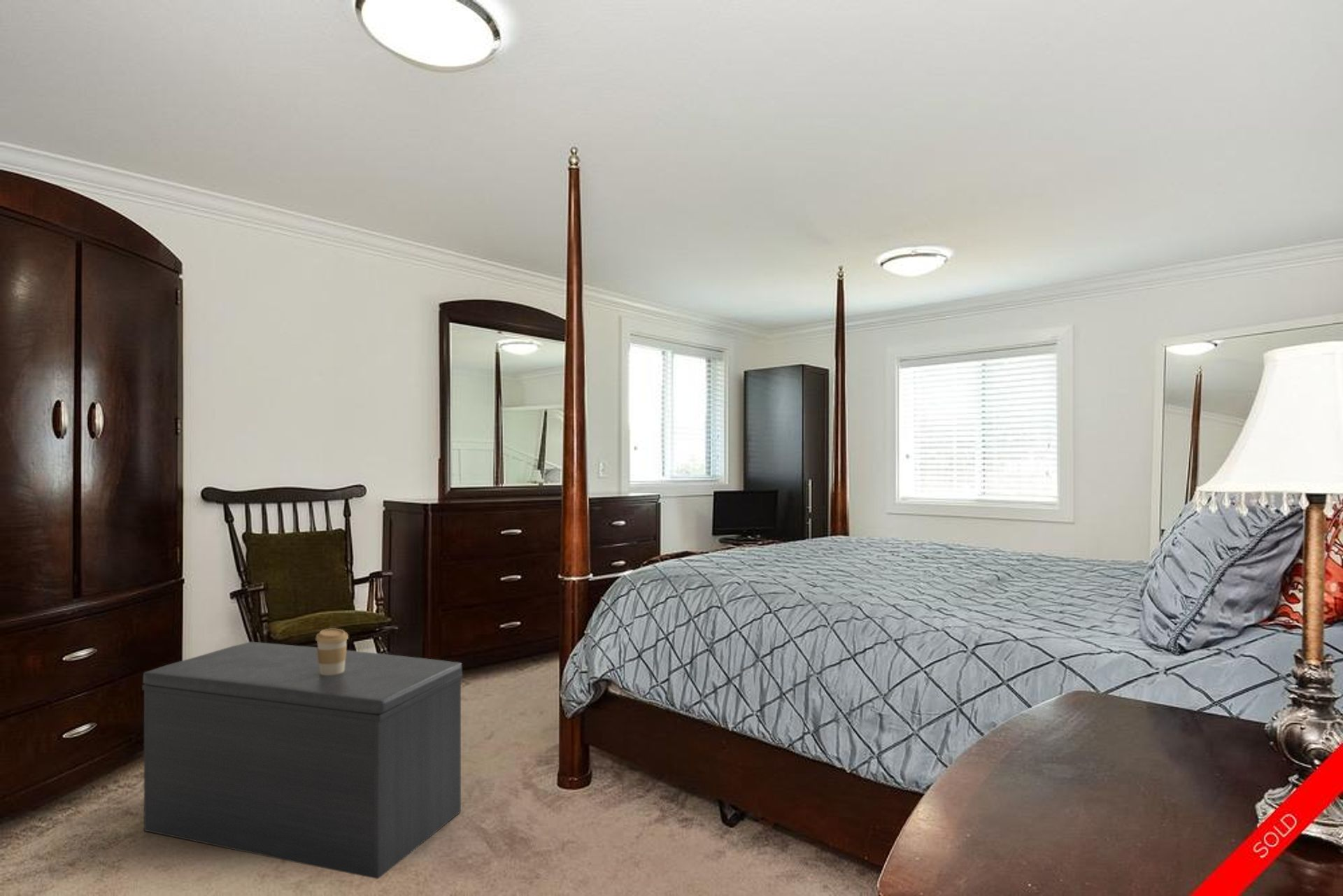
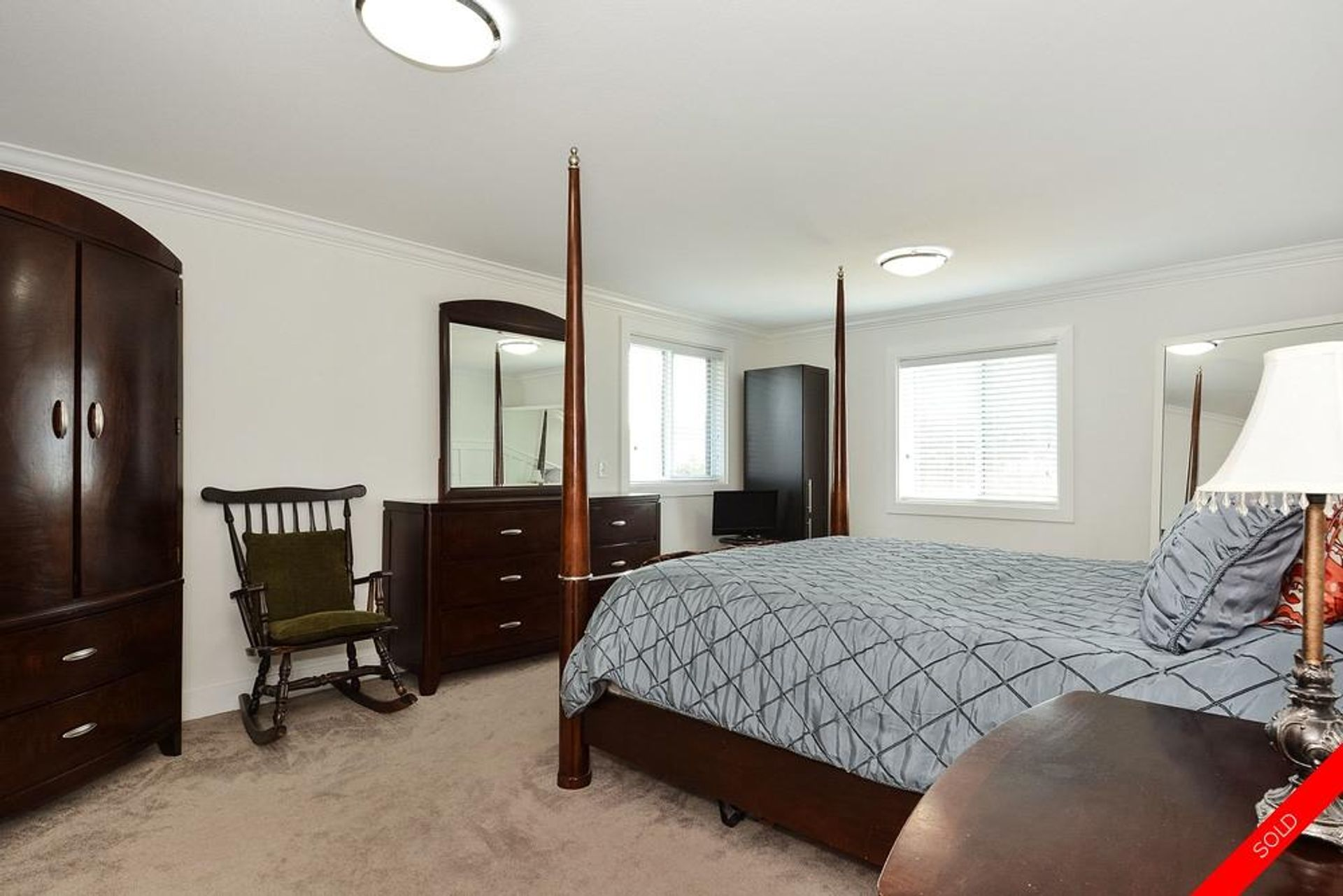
- bench (306, 743)
- coffee cup (332, 650)
